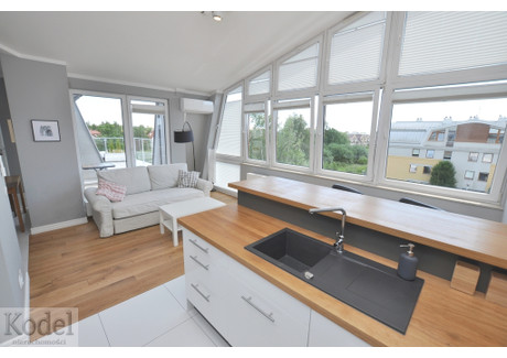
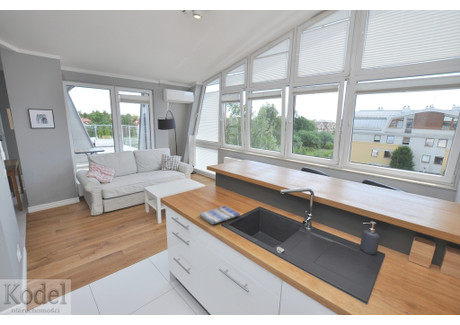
+ dish towel (219, 214)
